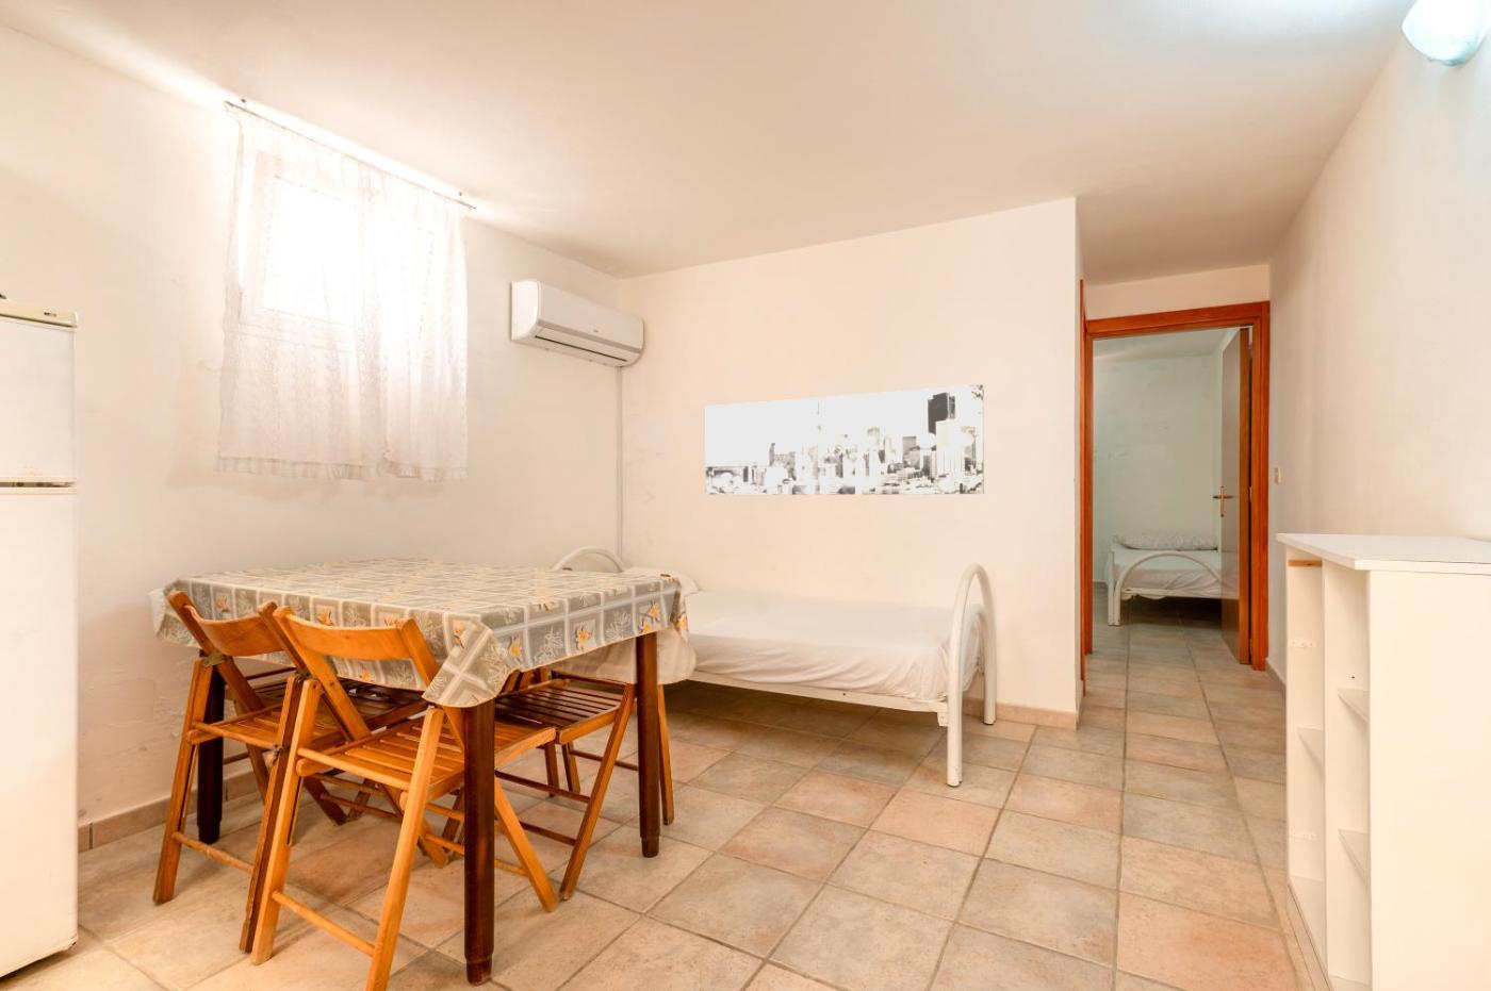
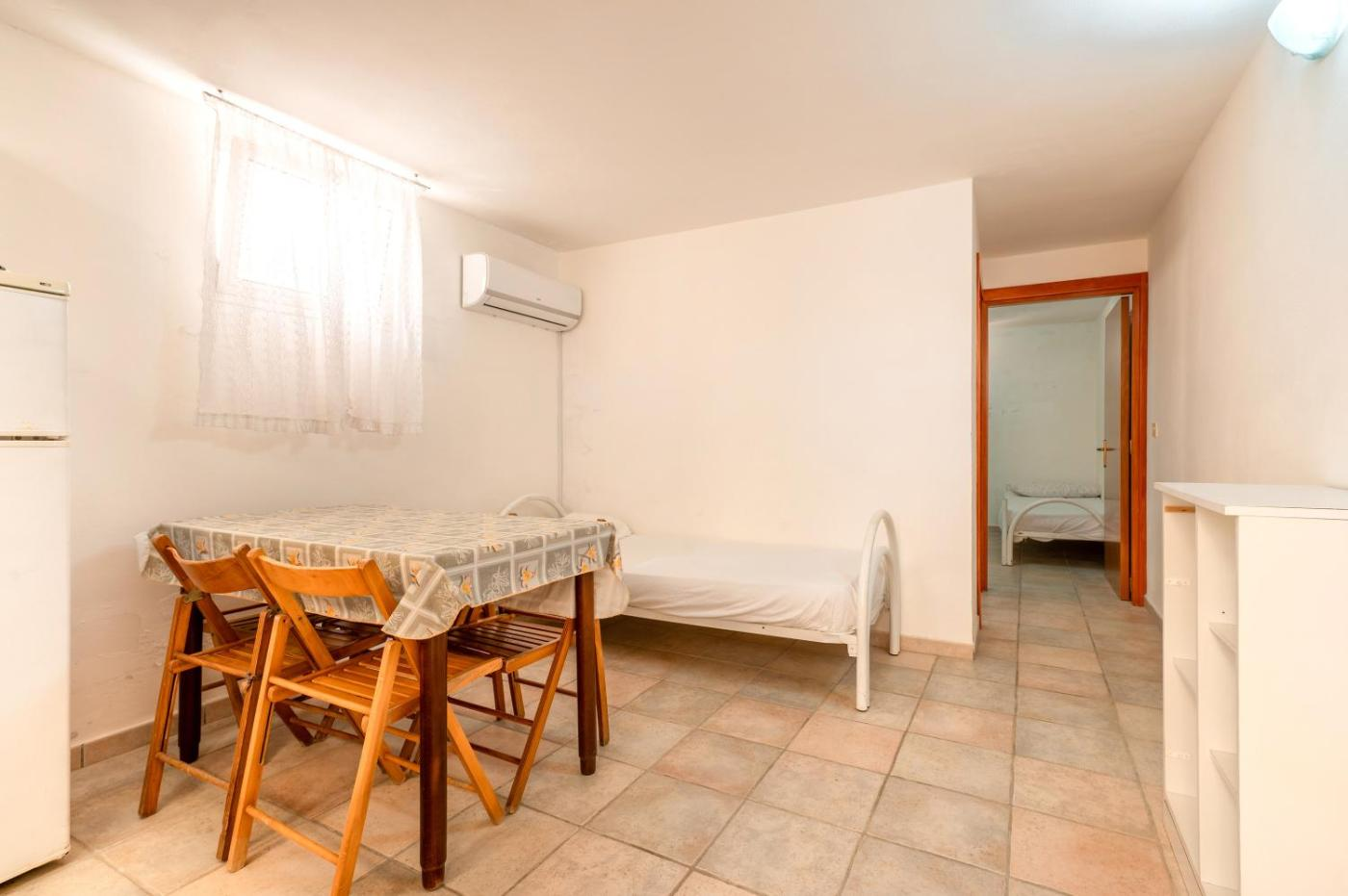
- wall art (831, 445)
